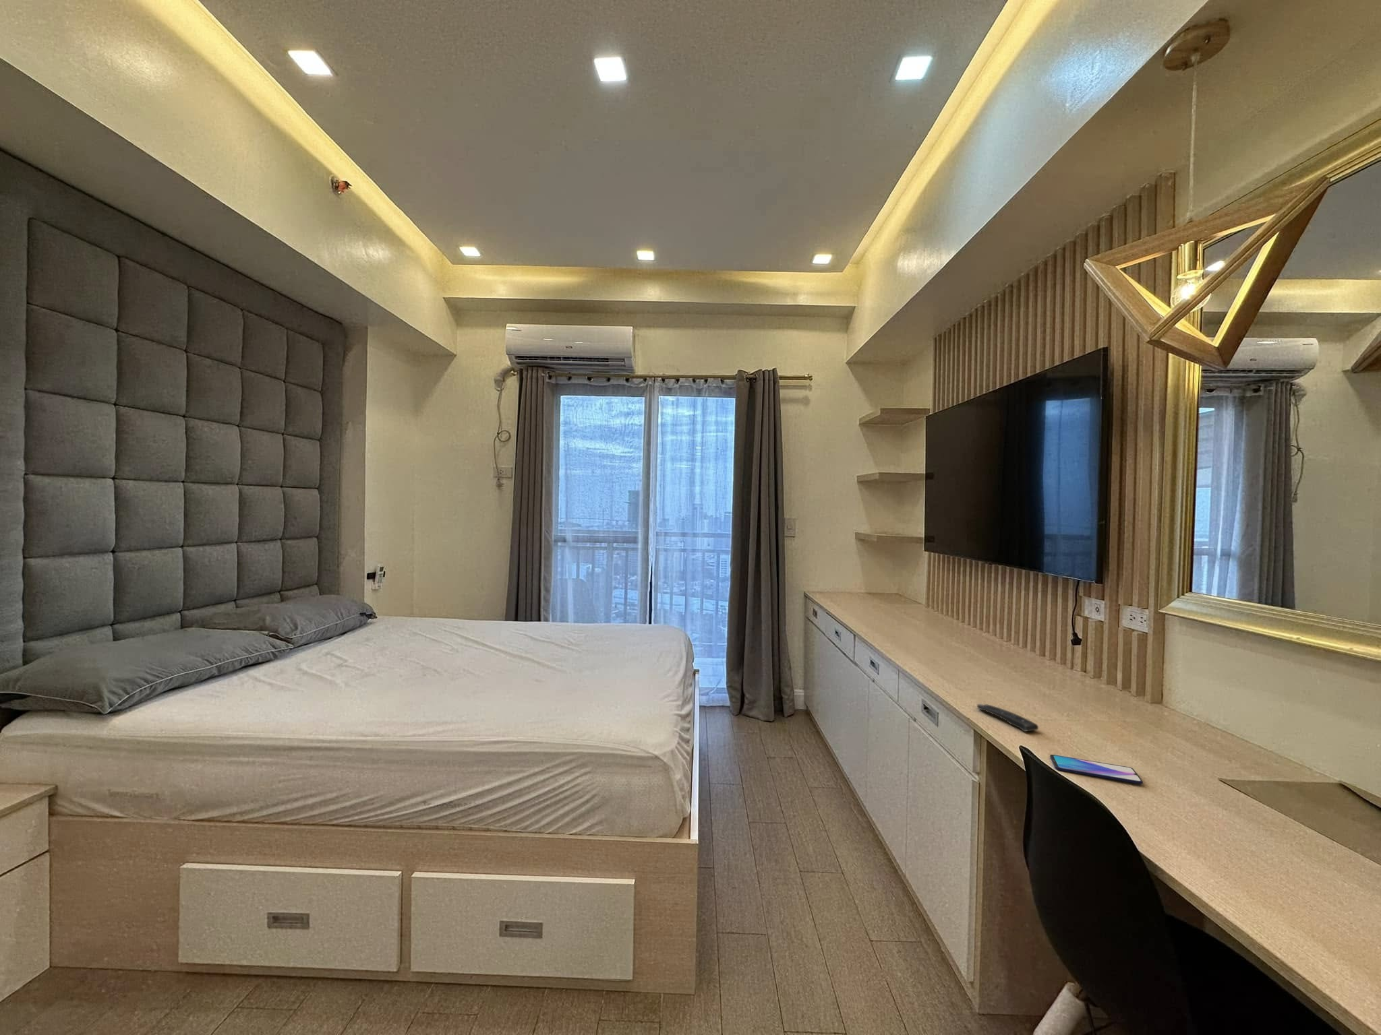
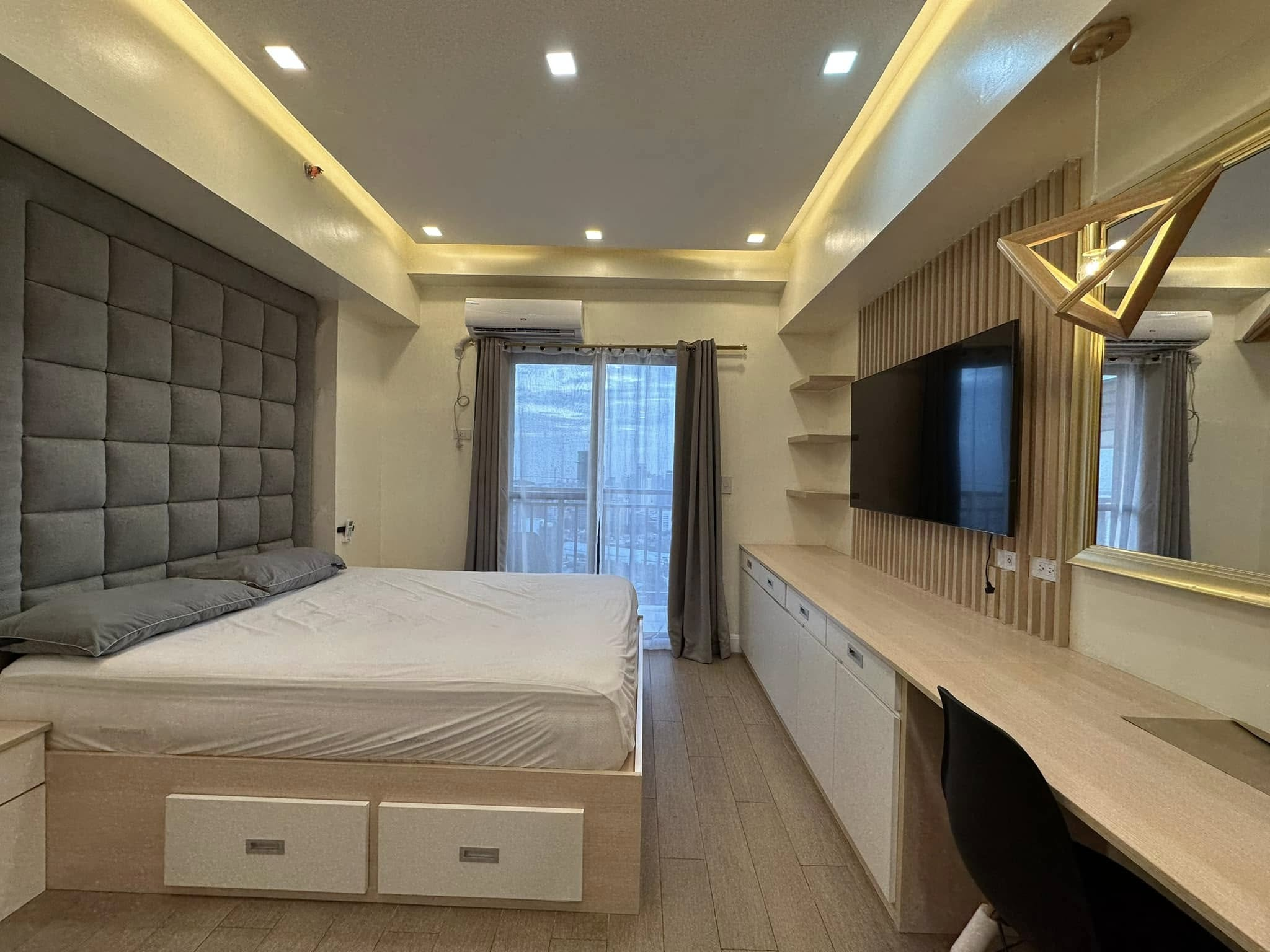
- remote control (1004, 715)
- smartphone (1094, 769)
